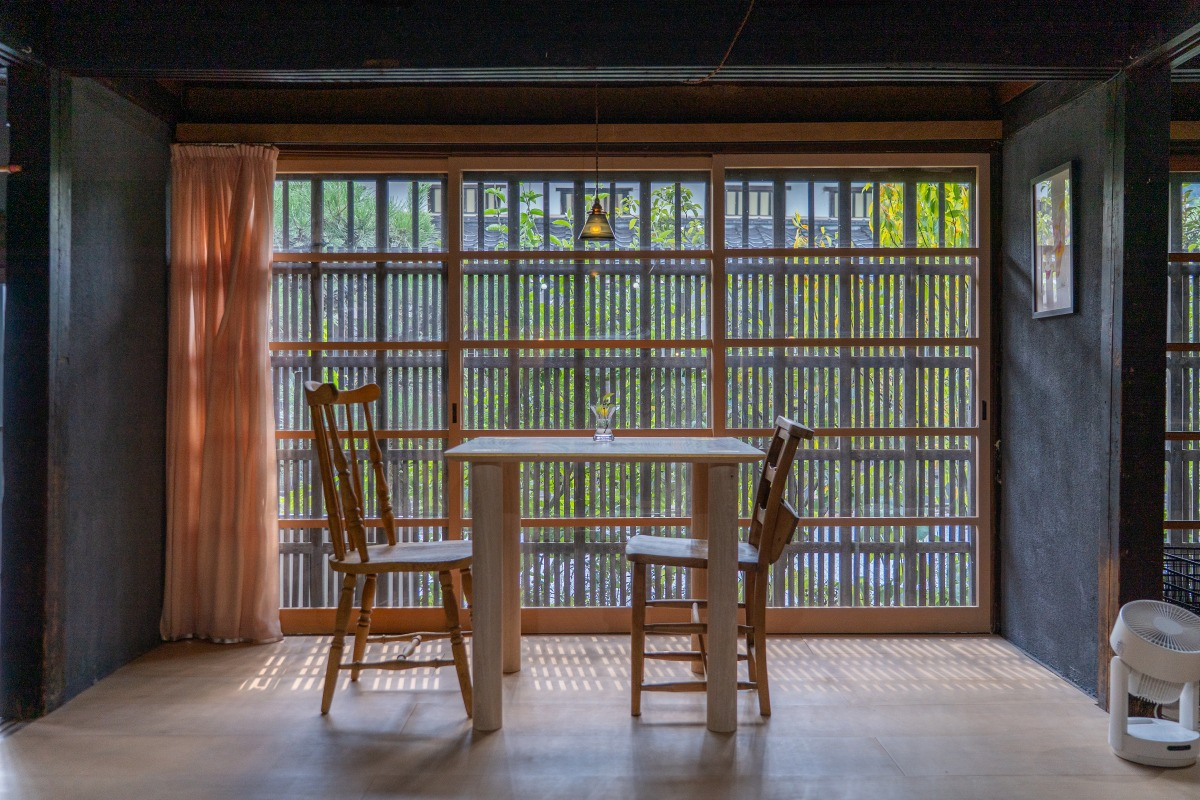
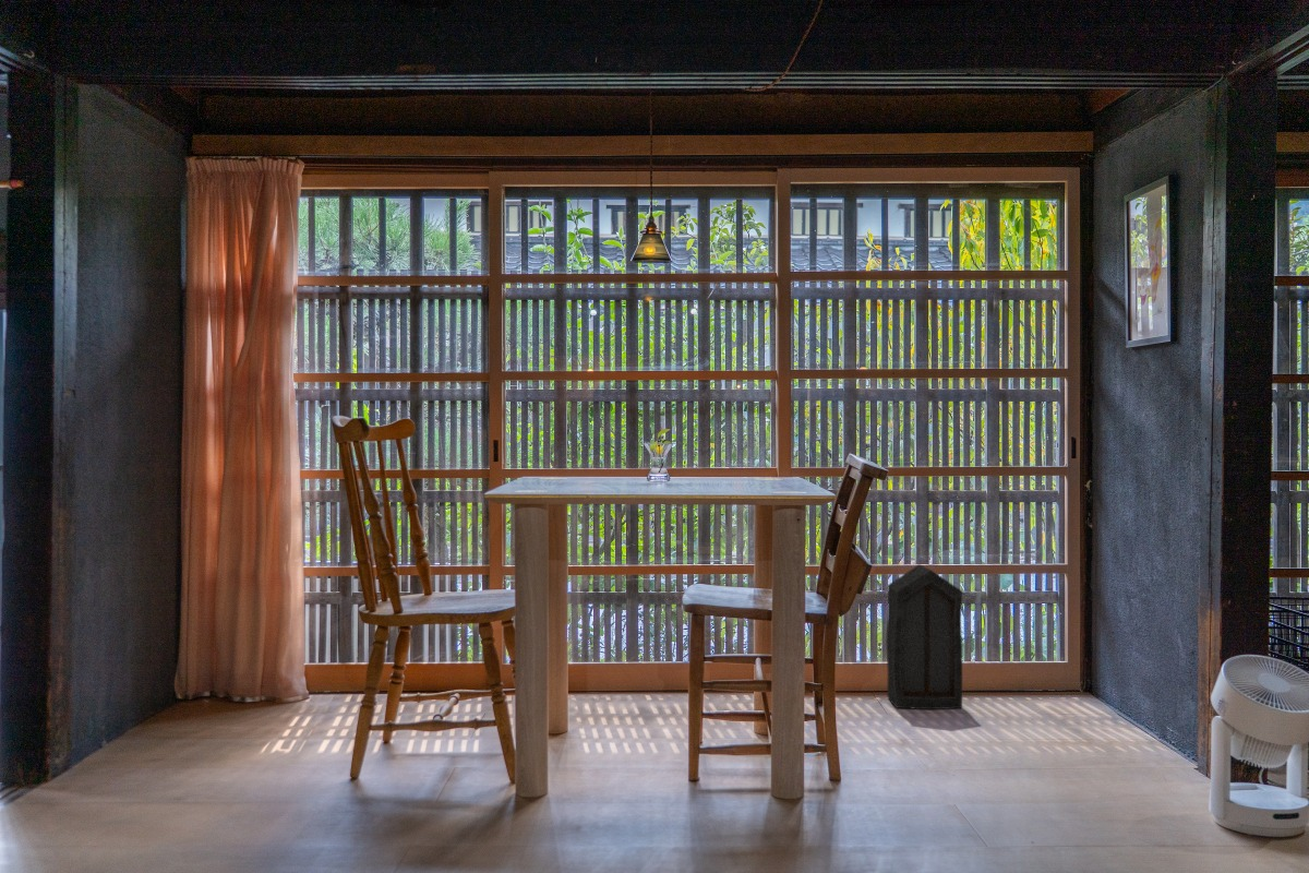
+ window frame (924, 635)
